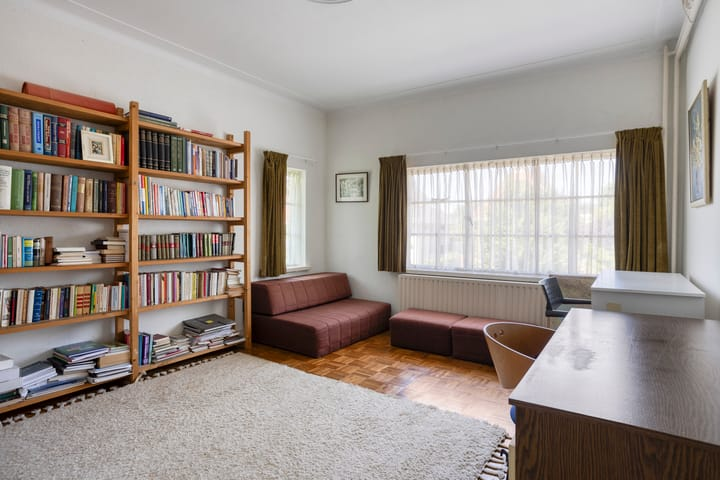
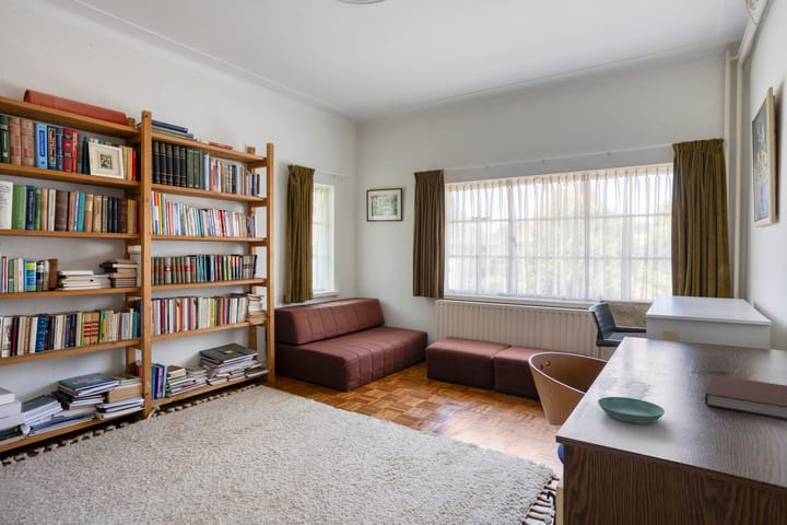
+ notebook (750, 395)
+ saucer (630, 410)
